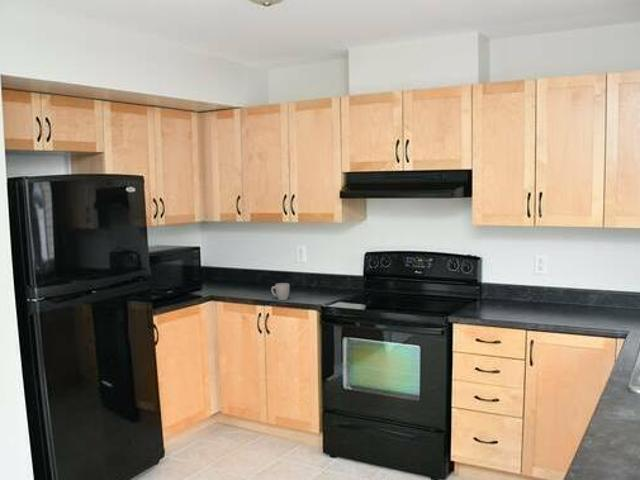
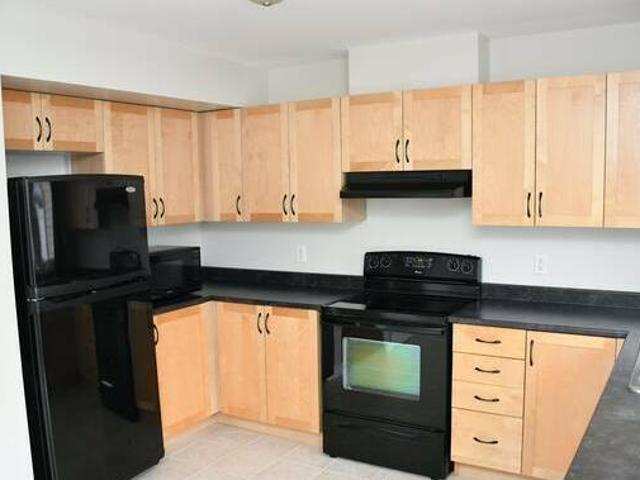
- mug (280, 291)
